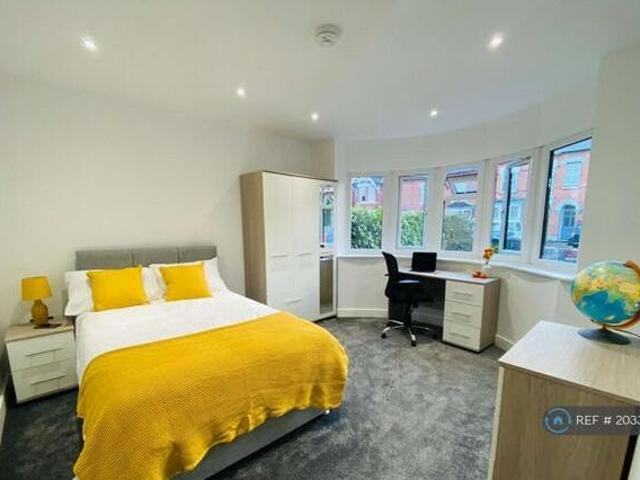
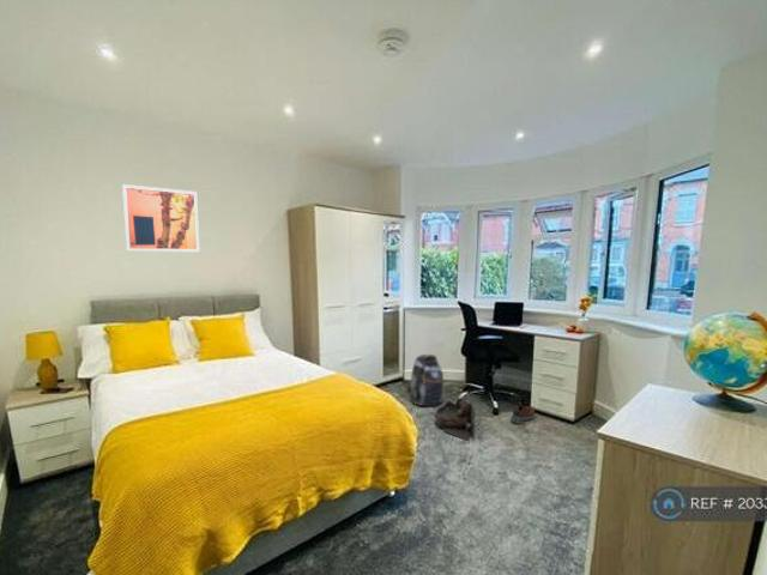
+ wall art (163, 219)
+ backpack (427, 377)
+ shoe (523, 408)
+ bag (458, 410)
